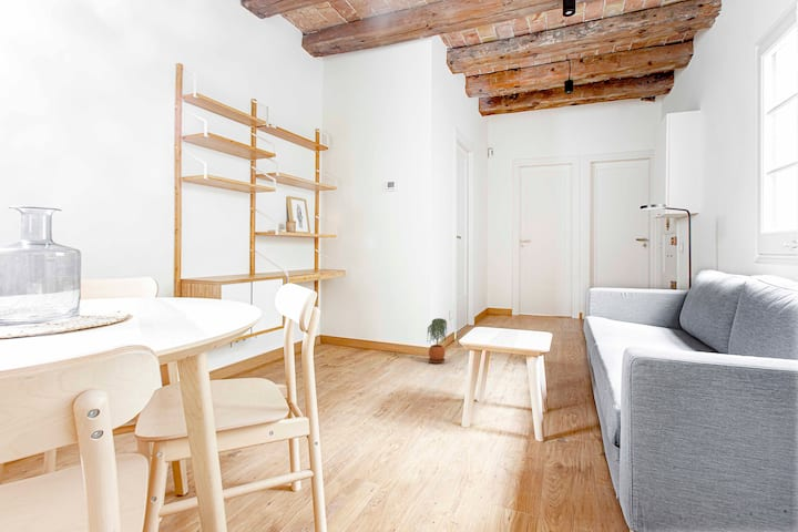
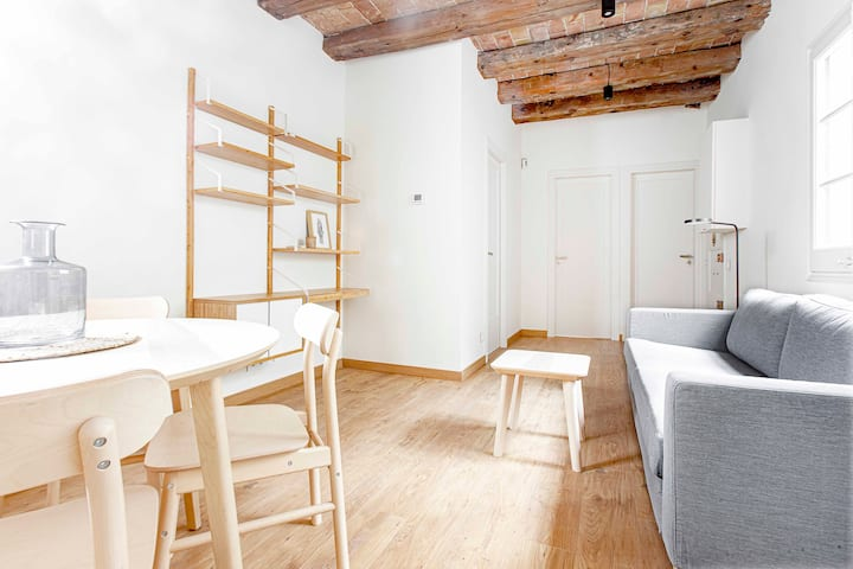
- potted plant (437, 339)
